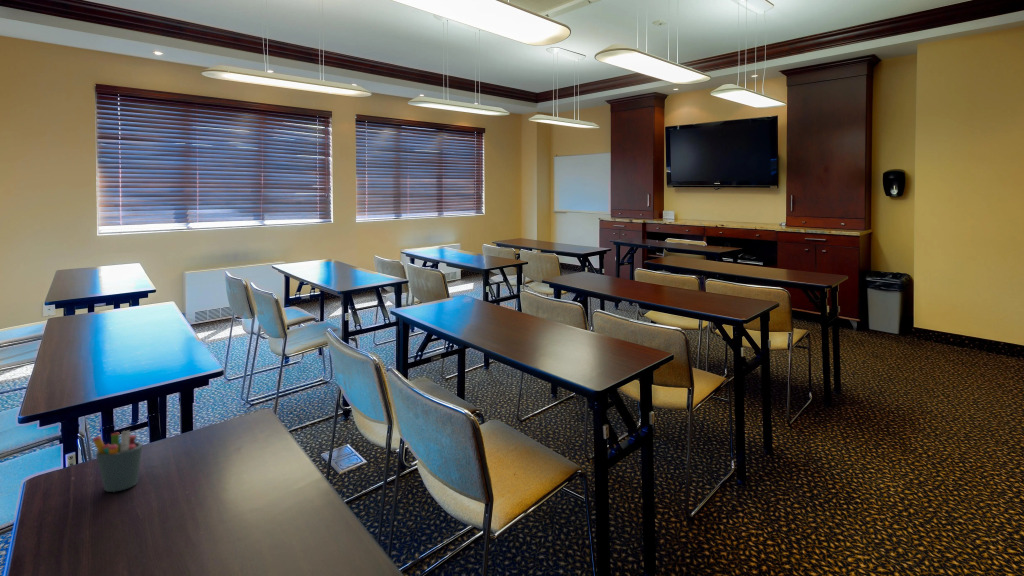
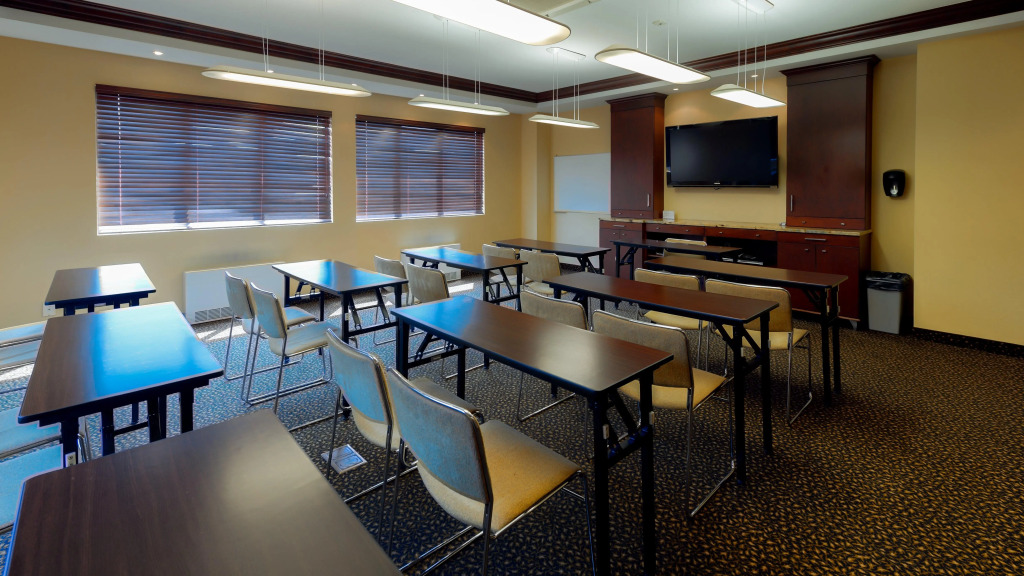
- pen holder (118, 456)
